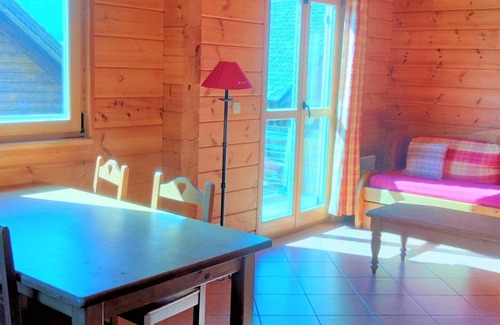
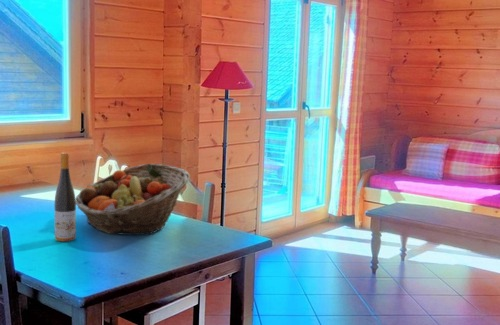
+ wine bottle (65, 196)
+ fruit basket (132, 196)
